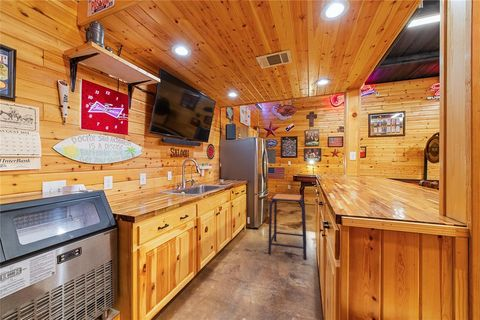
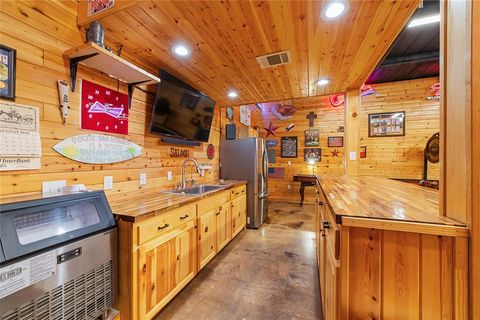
- bar stool (288, 233)
